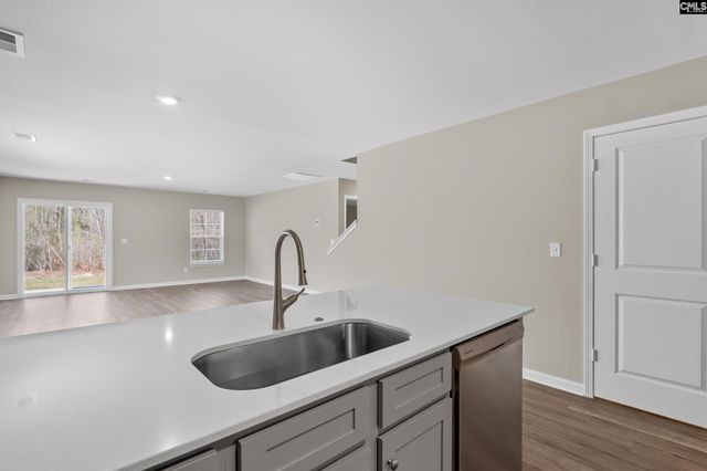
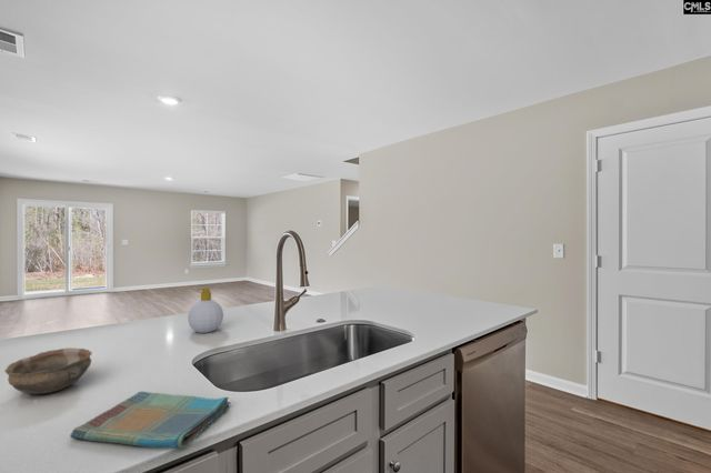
+ bowl (51, 372)
+ dish towel (157, 415)
+ soap bottle (206, 309)
